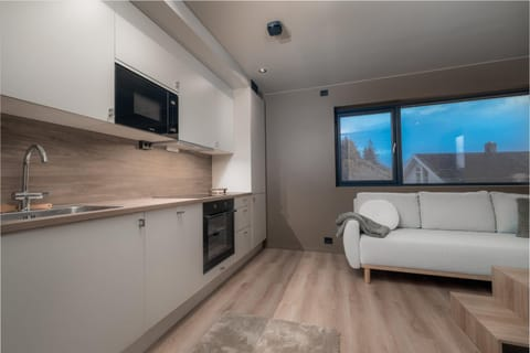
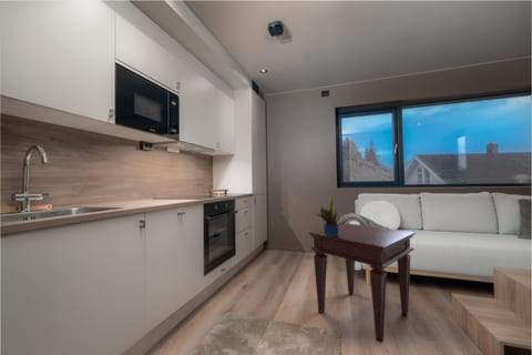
+ potted plant (328, 214)
+ side table (369, 272)
